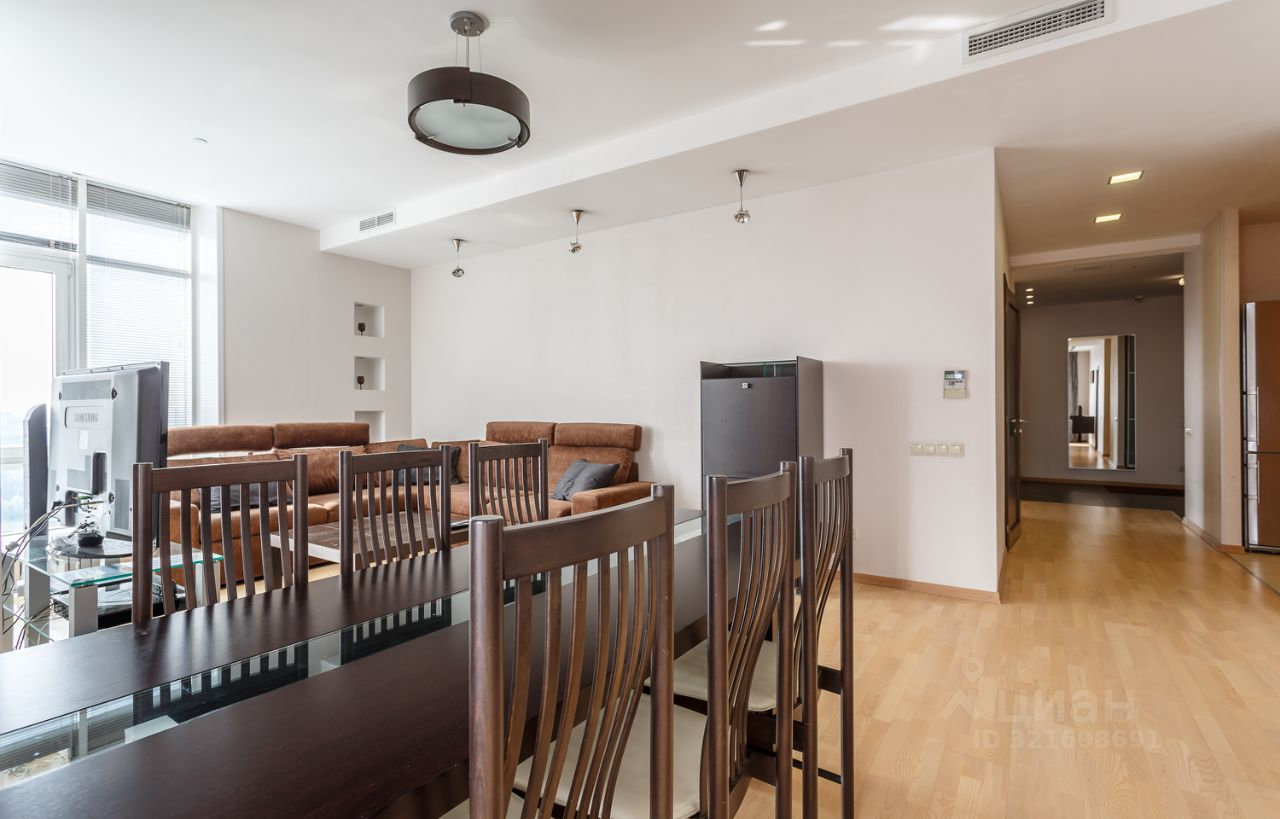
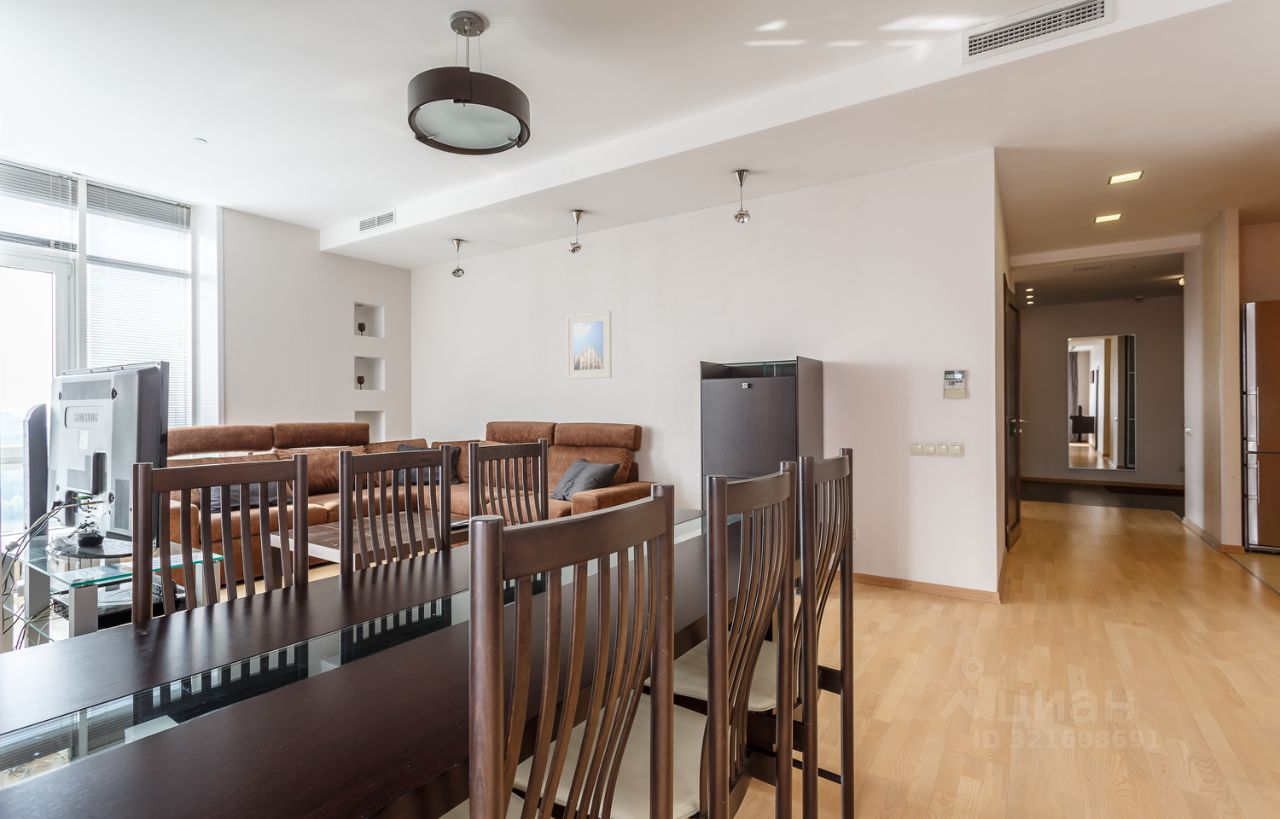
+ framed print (588, 346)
